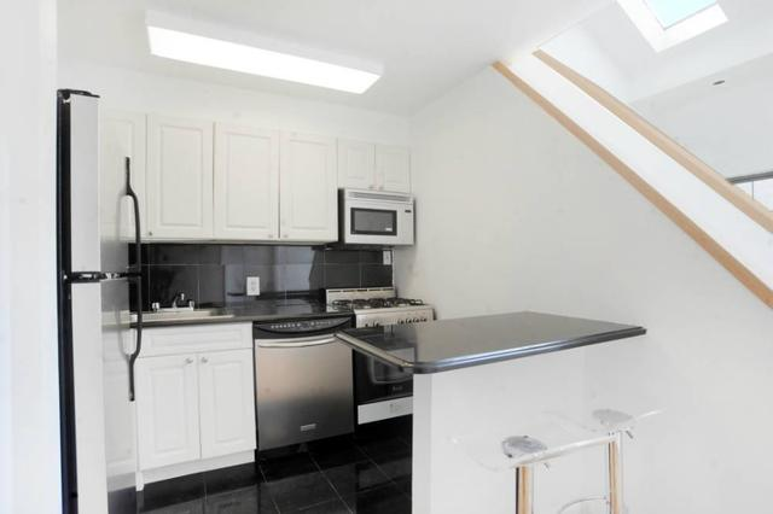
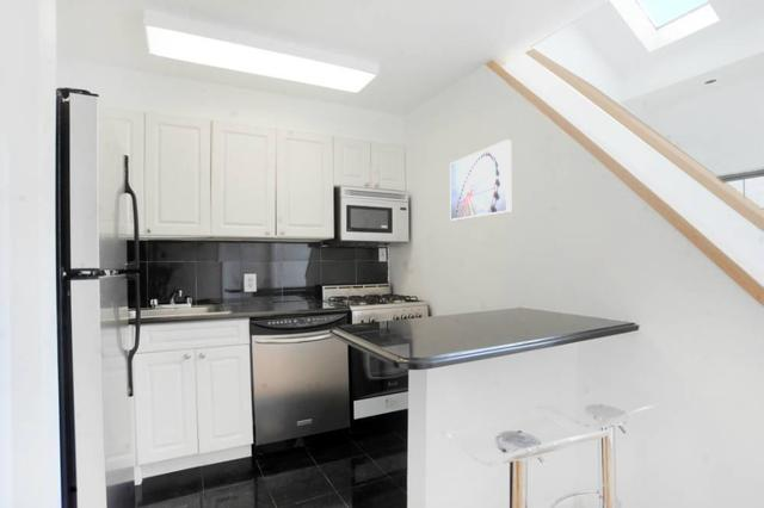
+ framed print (476, 185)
